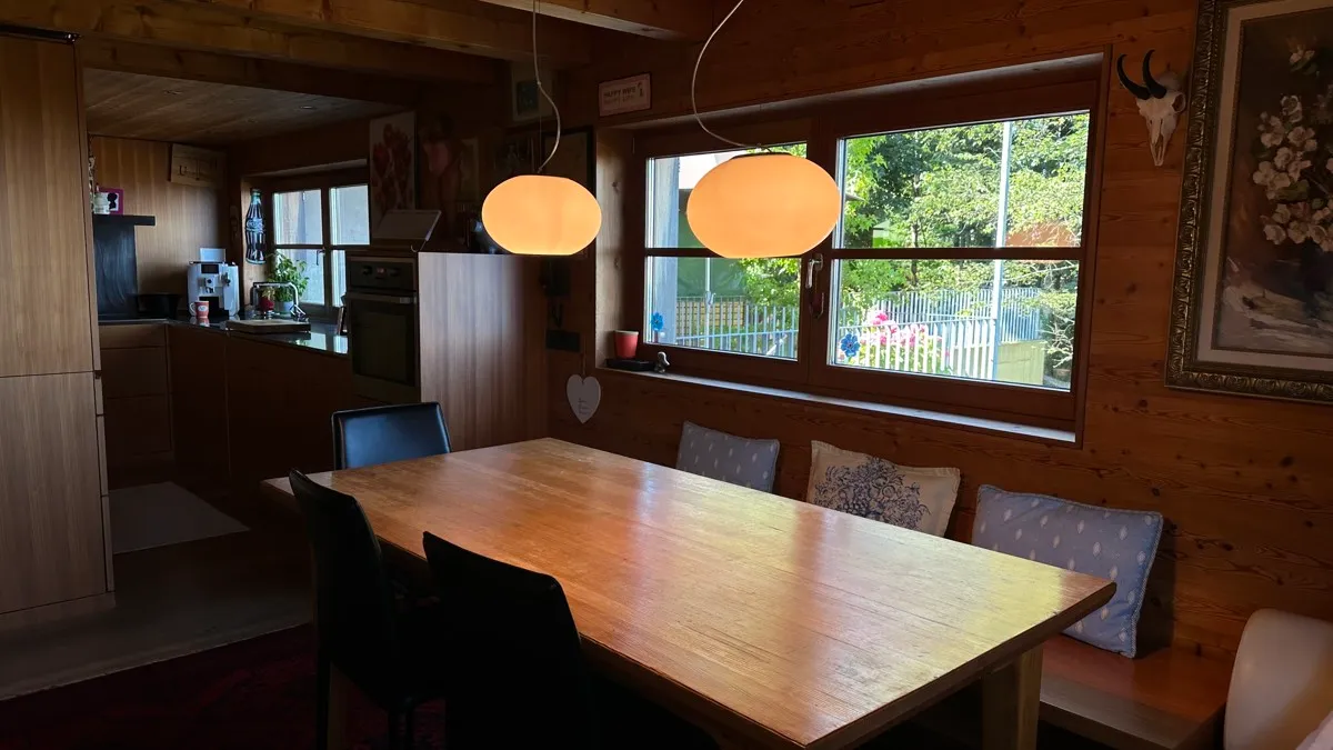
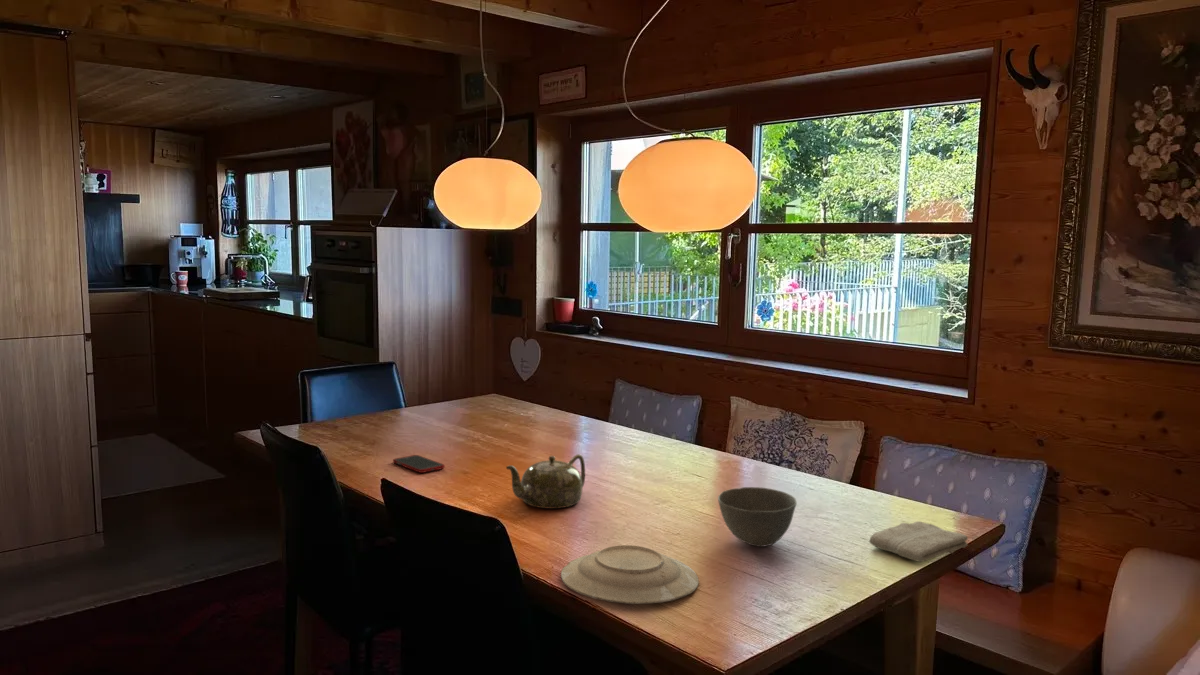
+ washcloth (919, 540)
+ cell phone (418, 463)
+ plate (629, 567)
+ teapot (547, 479)
+ bowl (756, 520)
